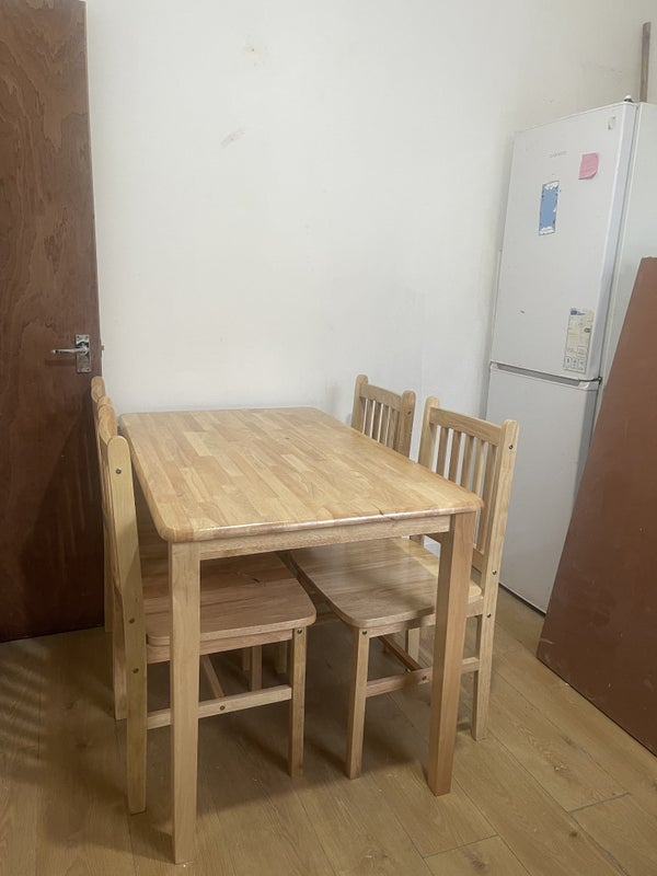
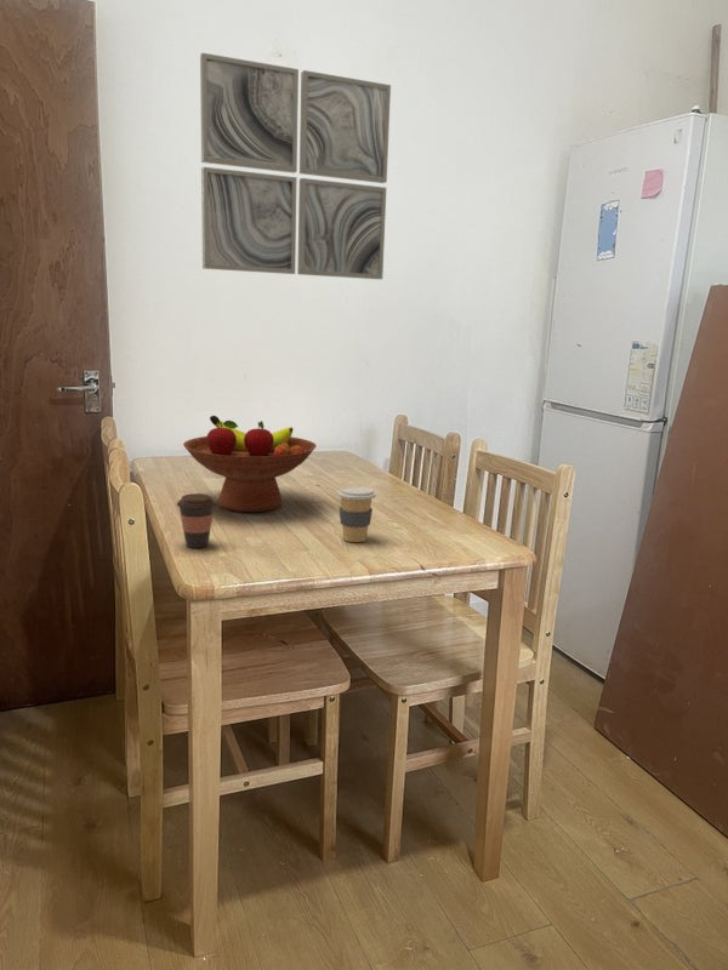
+ coffee cup (197, 520)
+ wall art (296, 177)
+ coffee cup (356, 514)
+ fruit bowl (250, 462)
